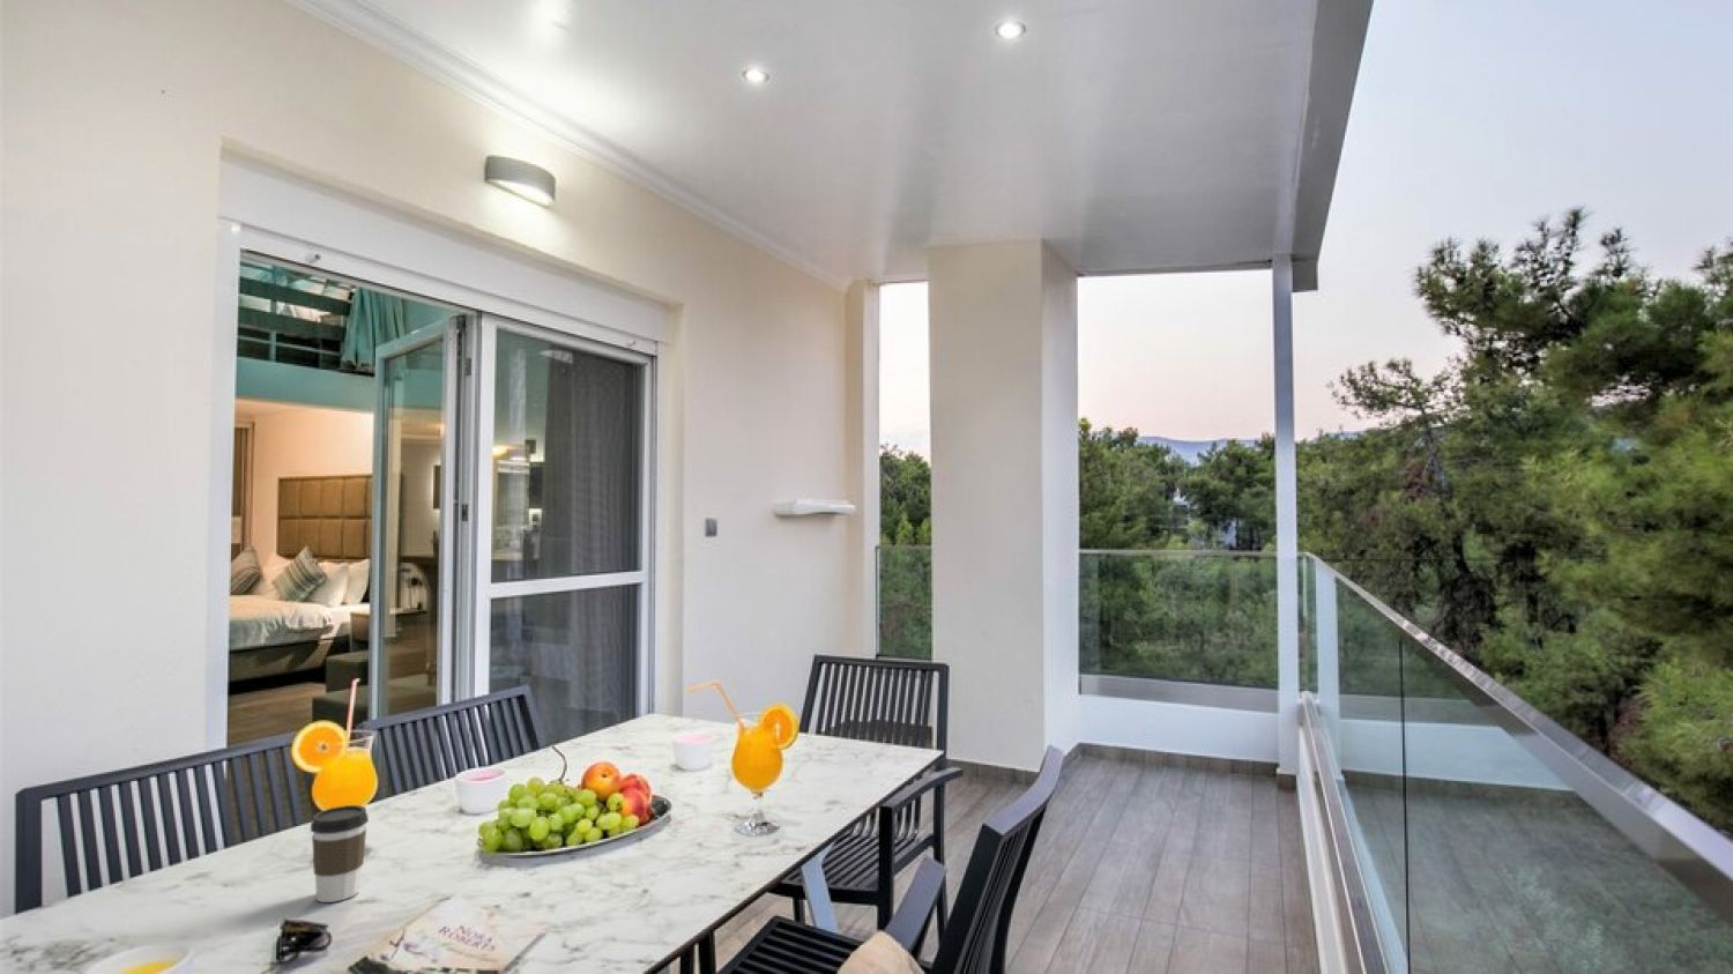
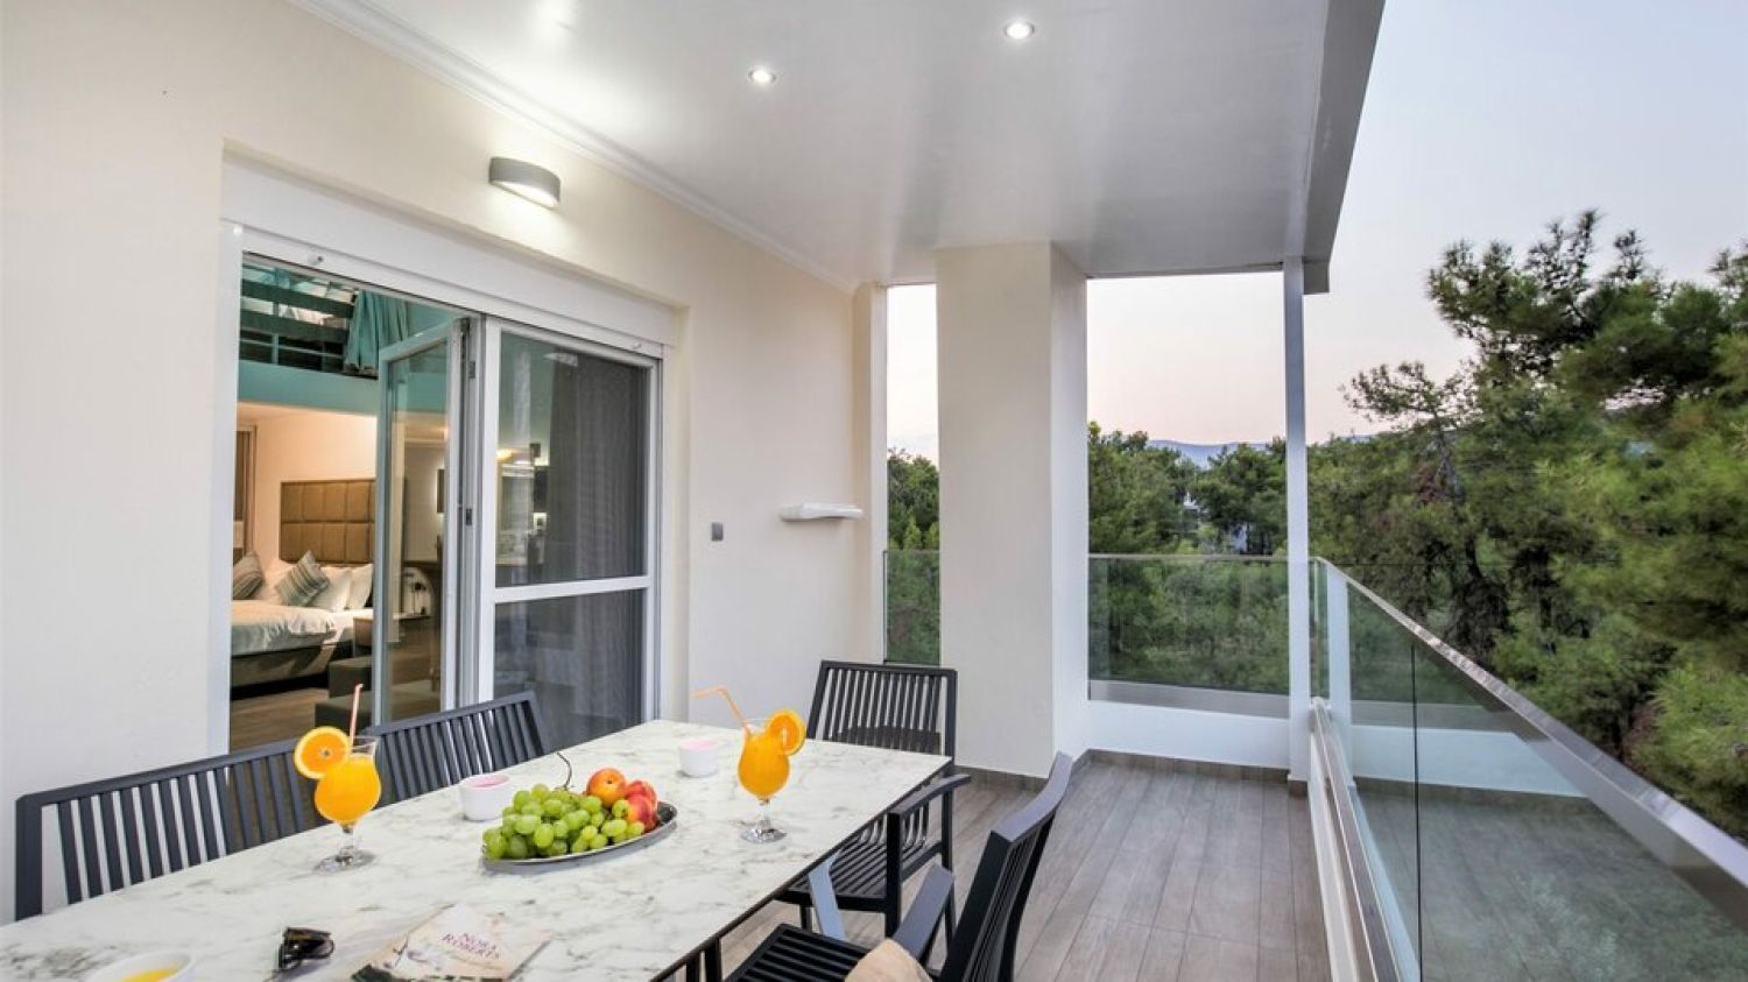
- coffee cup (338, 853)
